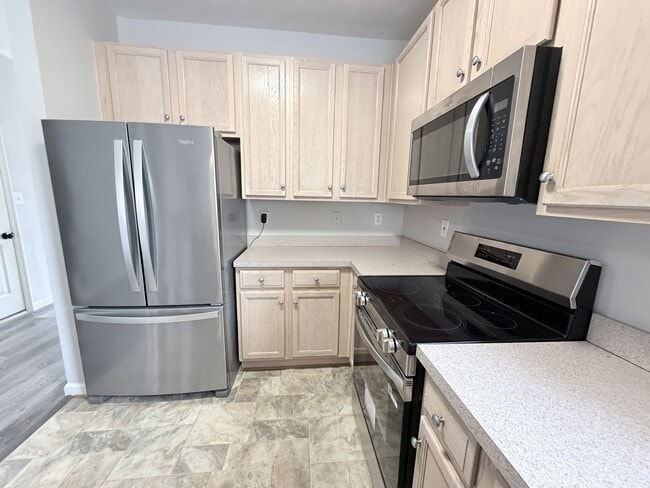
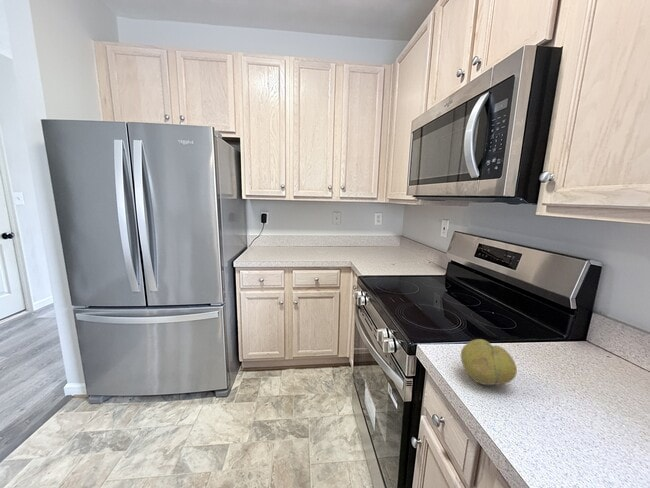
+ fruit (486, 362)
